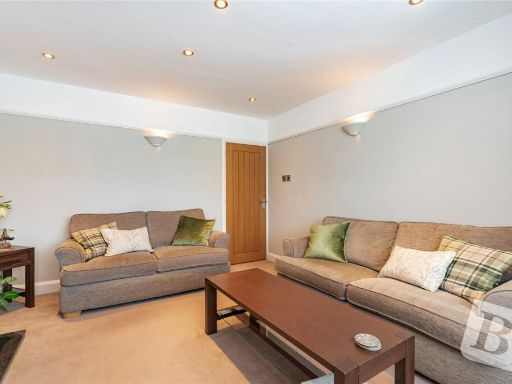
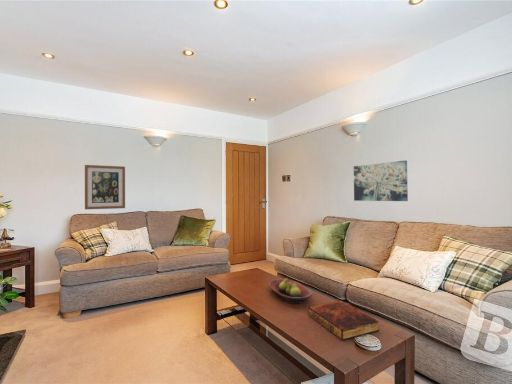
+ fruit bowl (289, 288)
+ wall art (105, 187)
+ book (341, 318)
+ wall art (378, 182)
